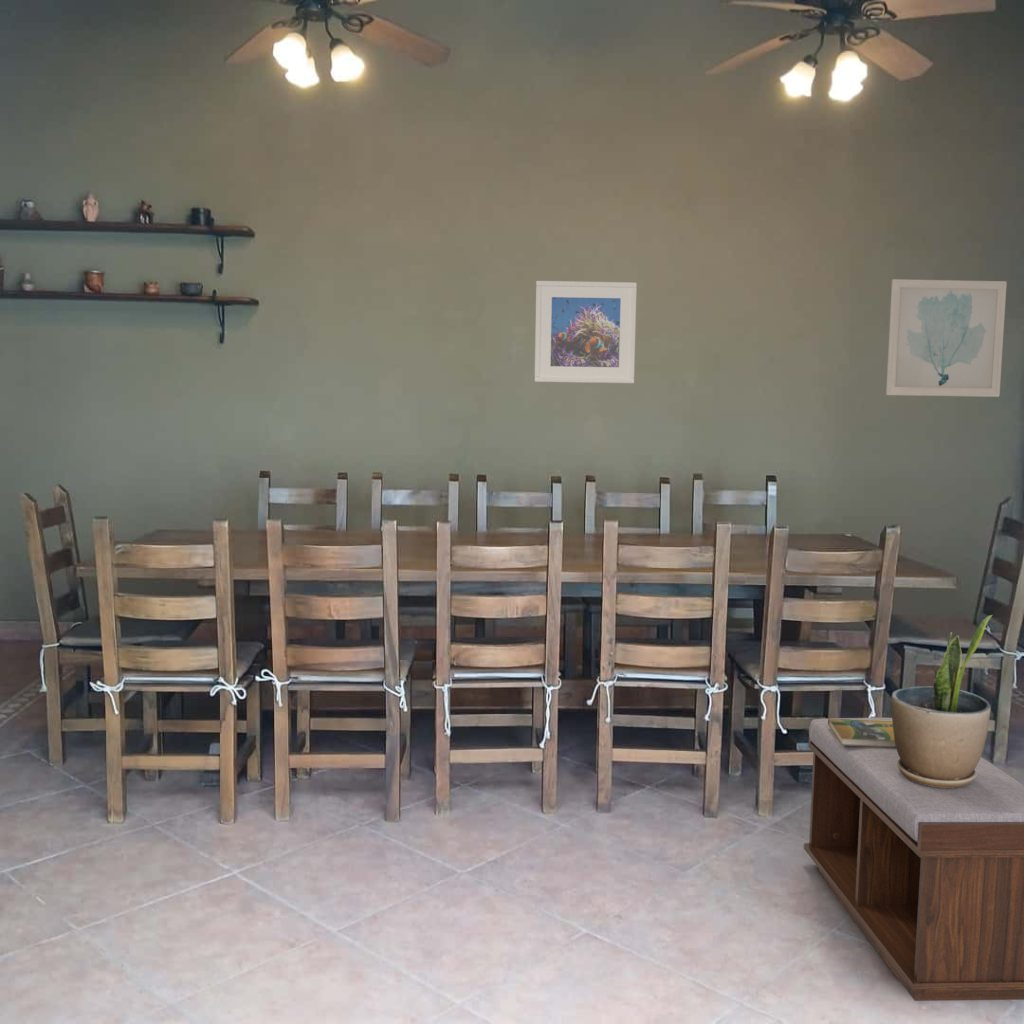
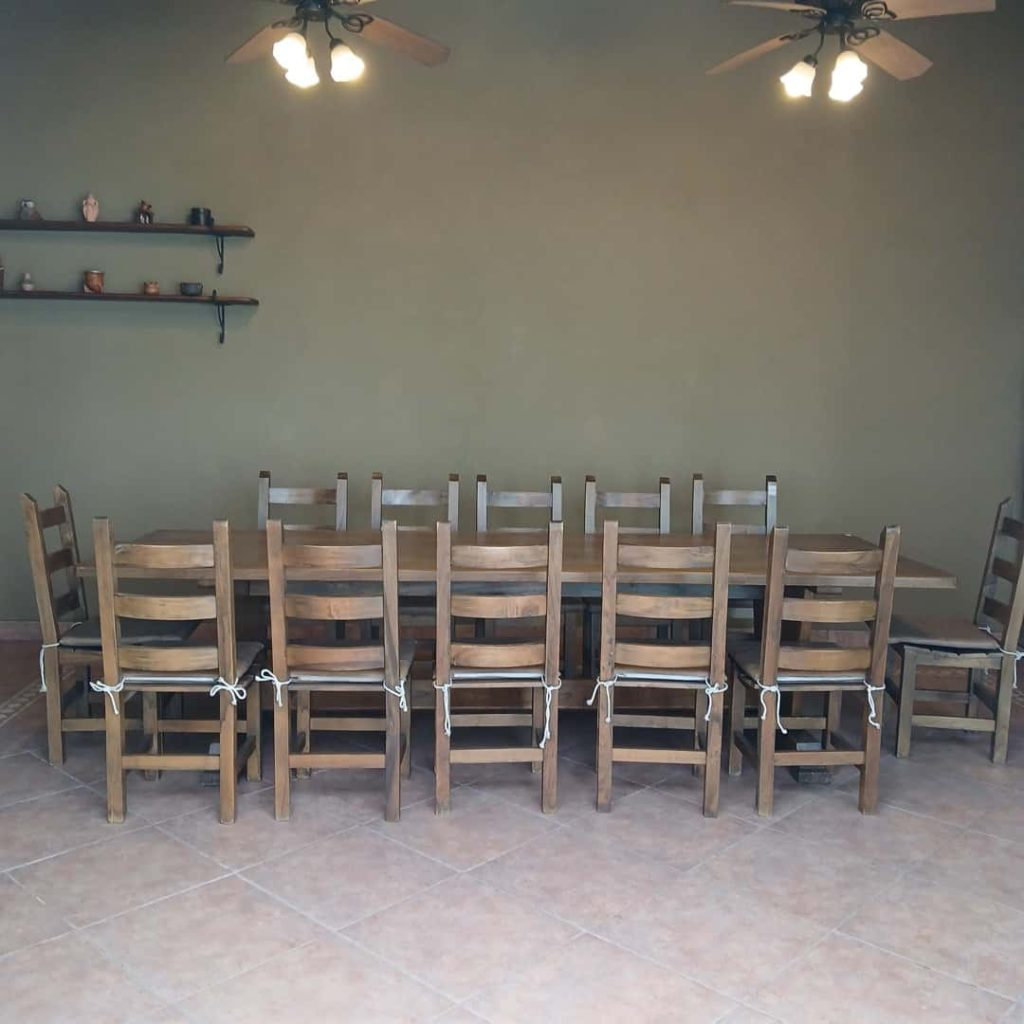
- booklet (888, 733)
- bench (919, 842)
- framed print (585, 332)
- potted plant (940, 694)
- wall art (945, 338)
